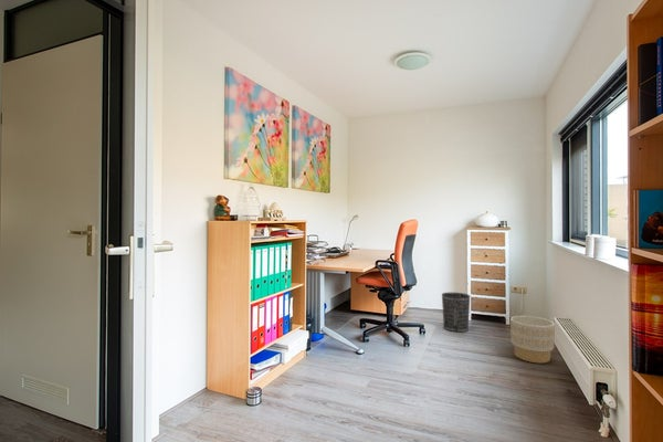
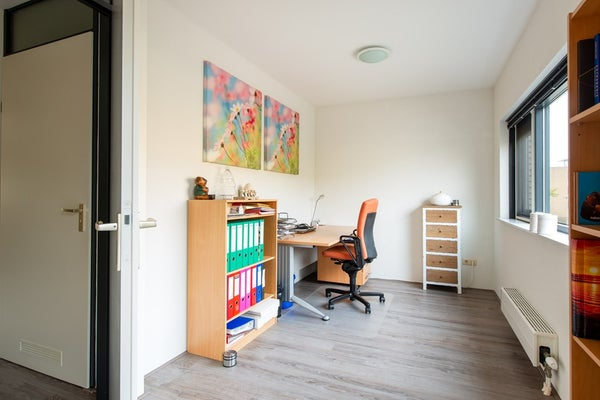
- planter (532, 338)
- wastebasket (455, 312)
